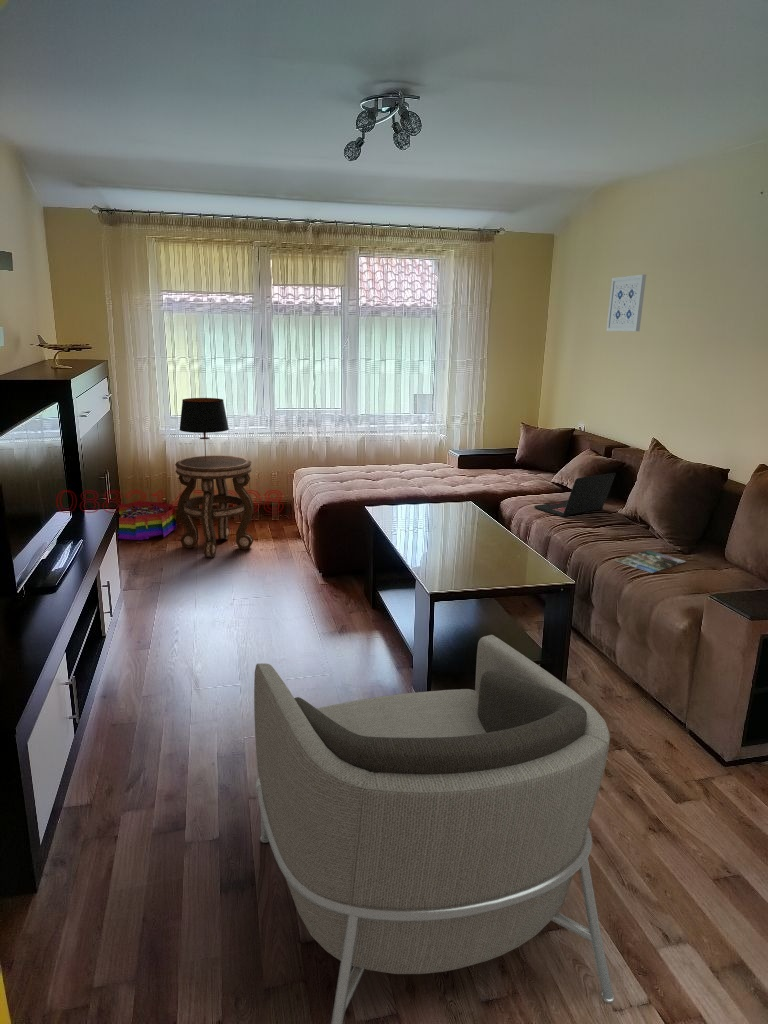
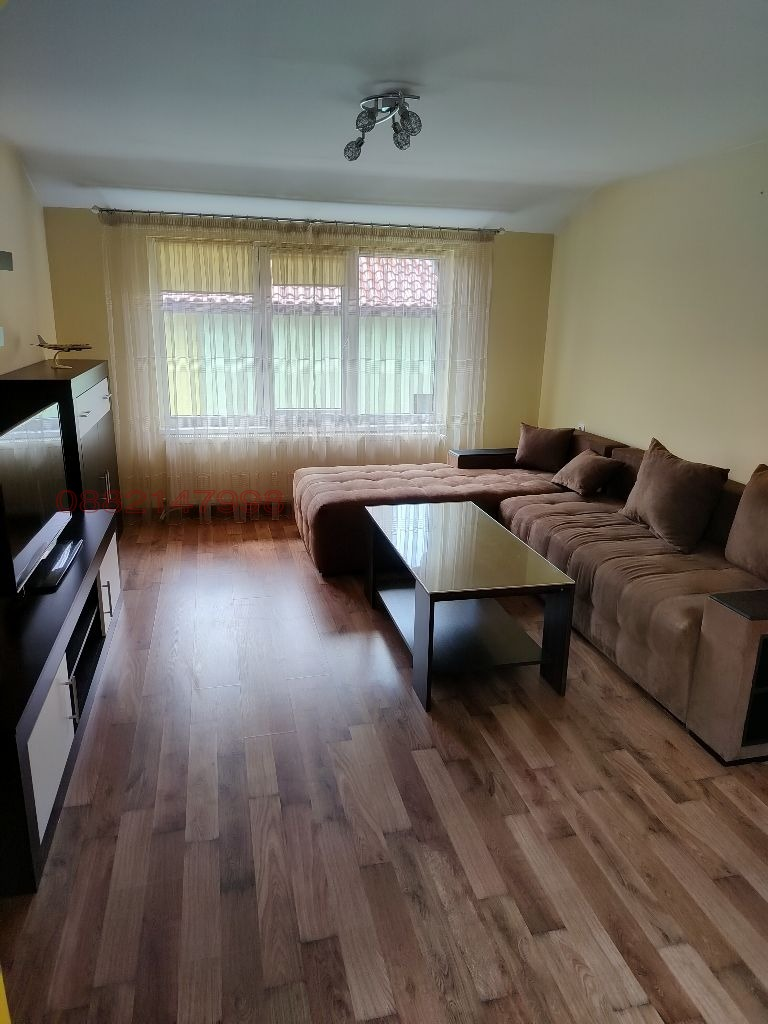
- laptop (574, 490)
- wall art (625, 304)
- table lamp (204, 430)
- magazine (650, 560)
- side table (215, 502)
- storage bin (140, 519)
- armchair (424, 786)
